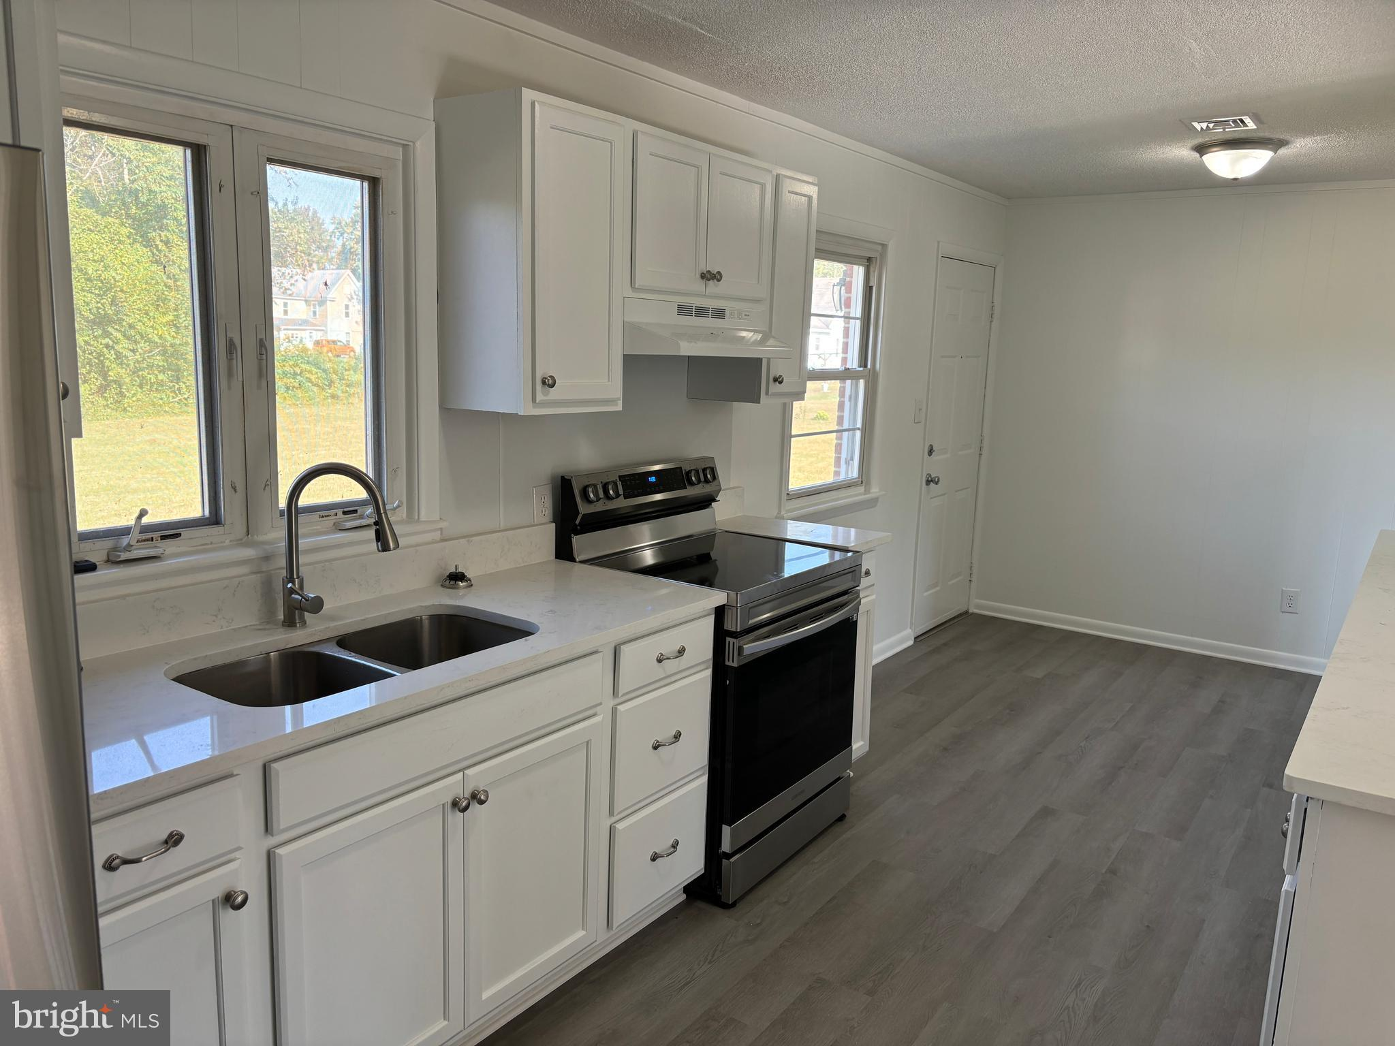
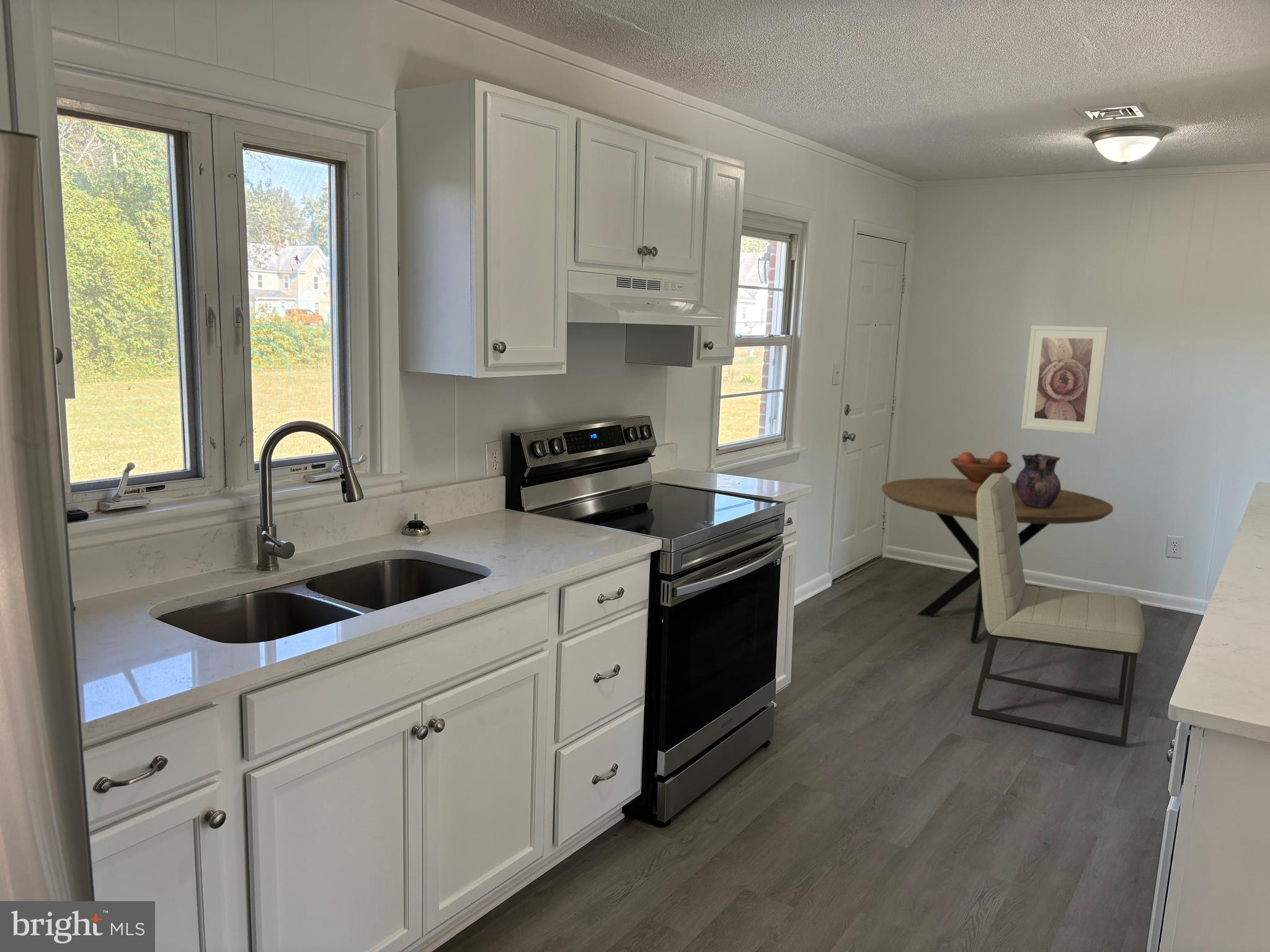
+ vase (1037, 480)
+ fruit bowl (980, 470)
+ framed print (1063, 379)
+ chair (1054, 599)
+ dining table (979, 560)
